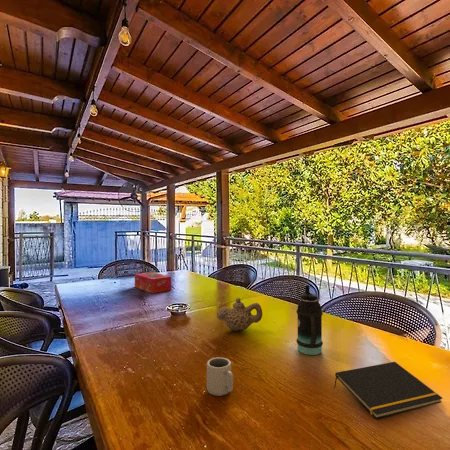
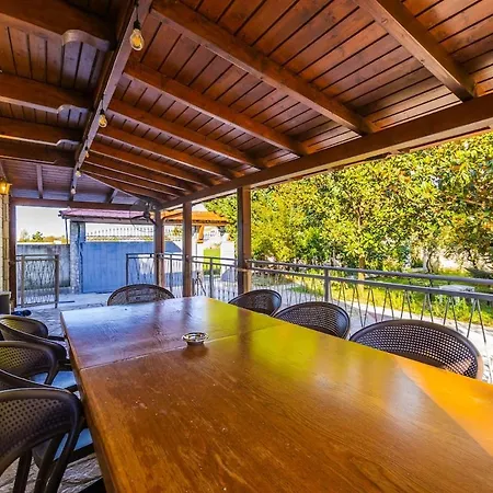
- notepad (386, 386)
- teapot (239, 314)
- bottle (310, 320)
- cup (221, 377)
- tissue box (152, 281)
